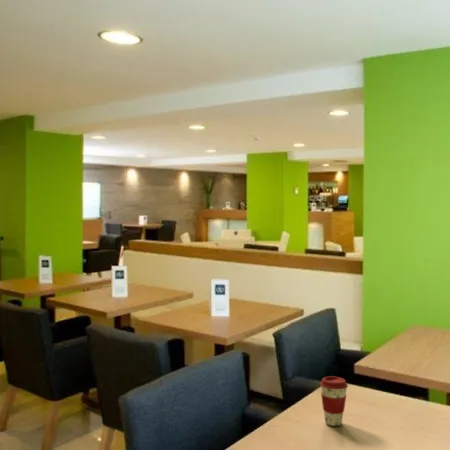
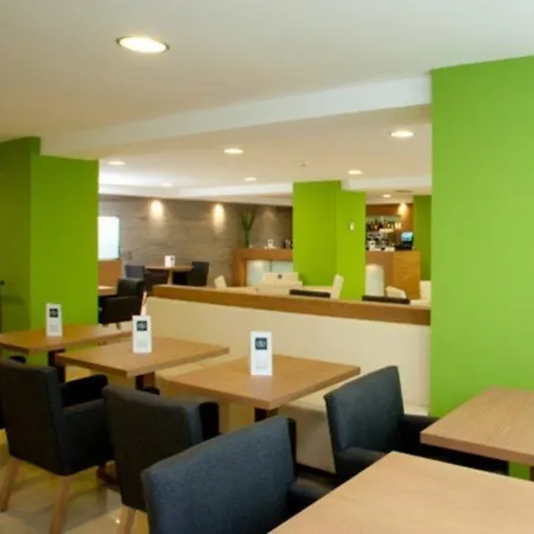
- coffee cup (333, 401)
